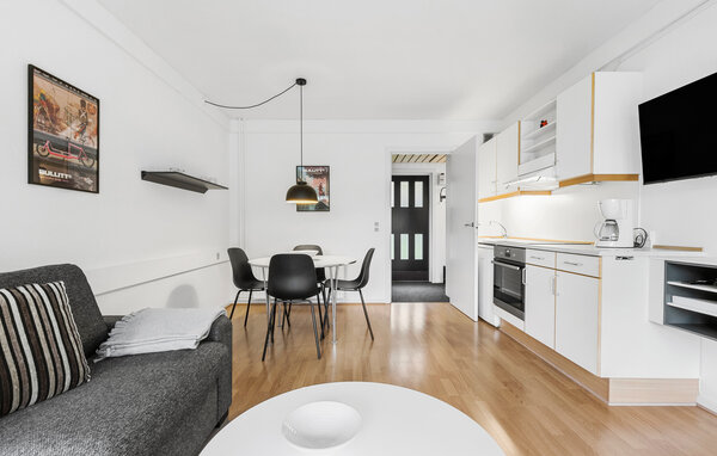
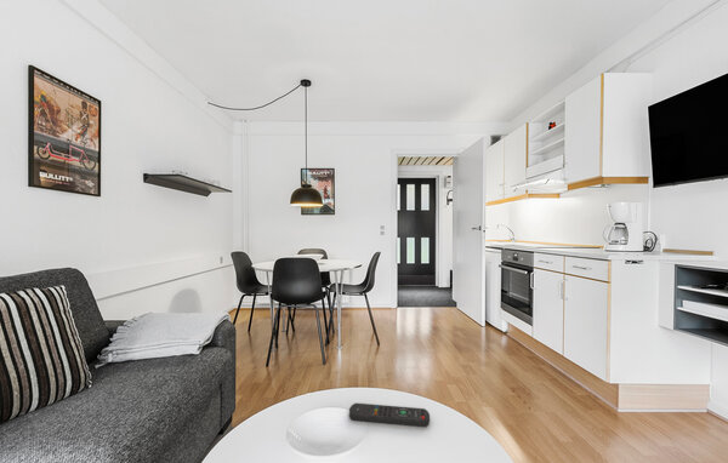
+ remote control (388, 413)
